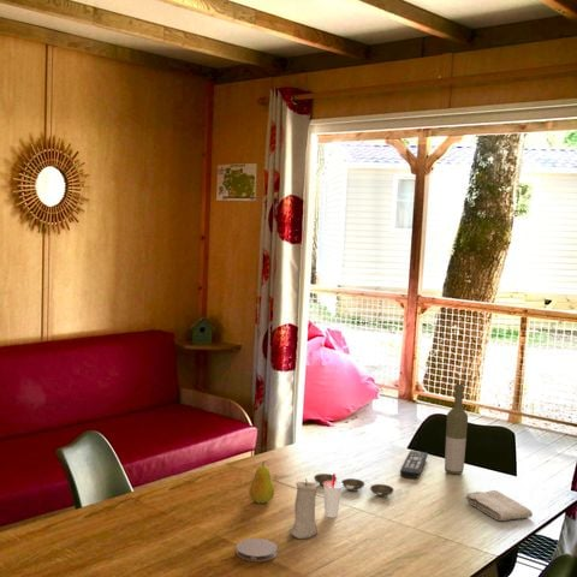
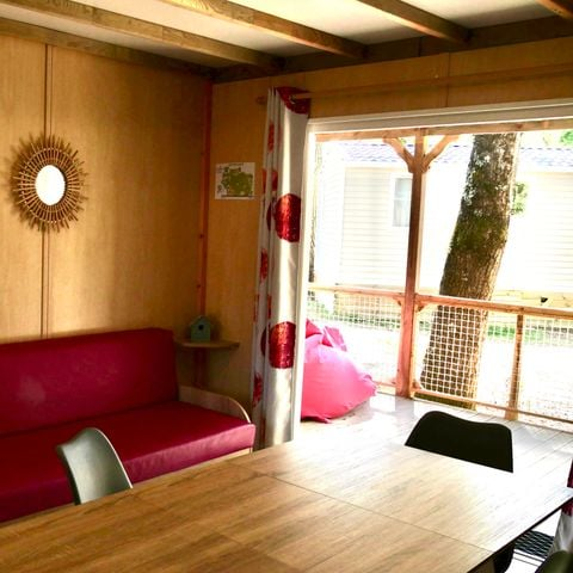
- candle (304, 506)
- cup (332, 494)
- washcloth (496, 504)
- bottle (456, 428)
- fruit (262, 481)
- bowl (352, 486)
- coaster (256, 549)
- remote control (414, 464)
